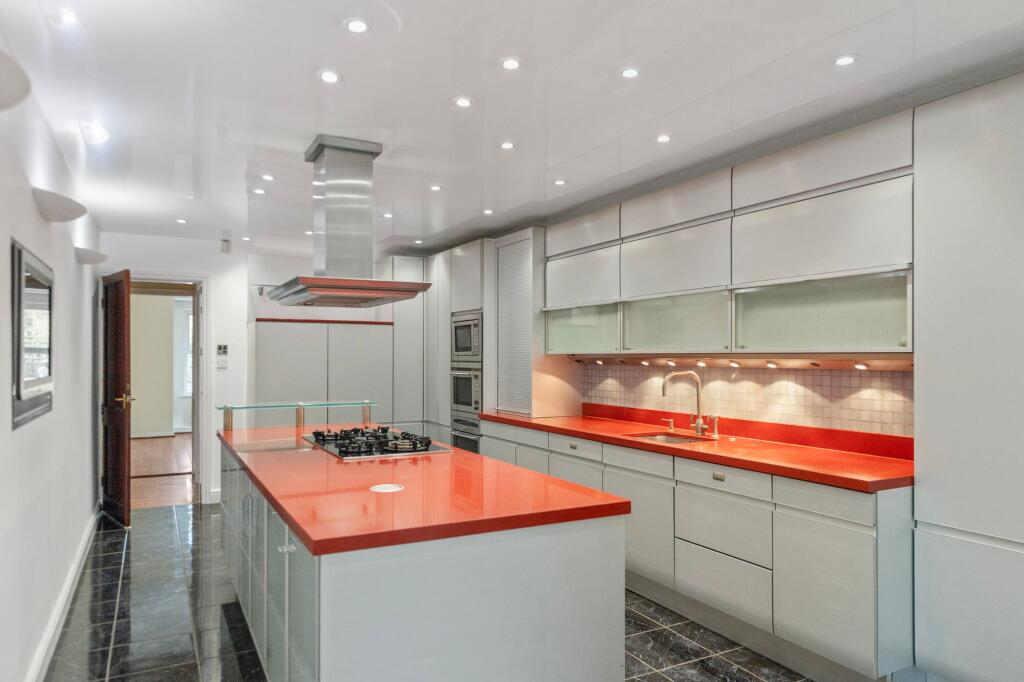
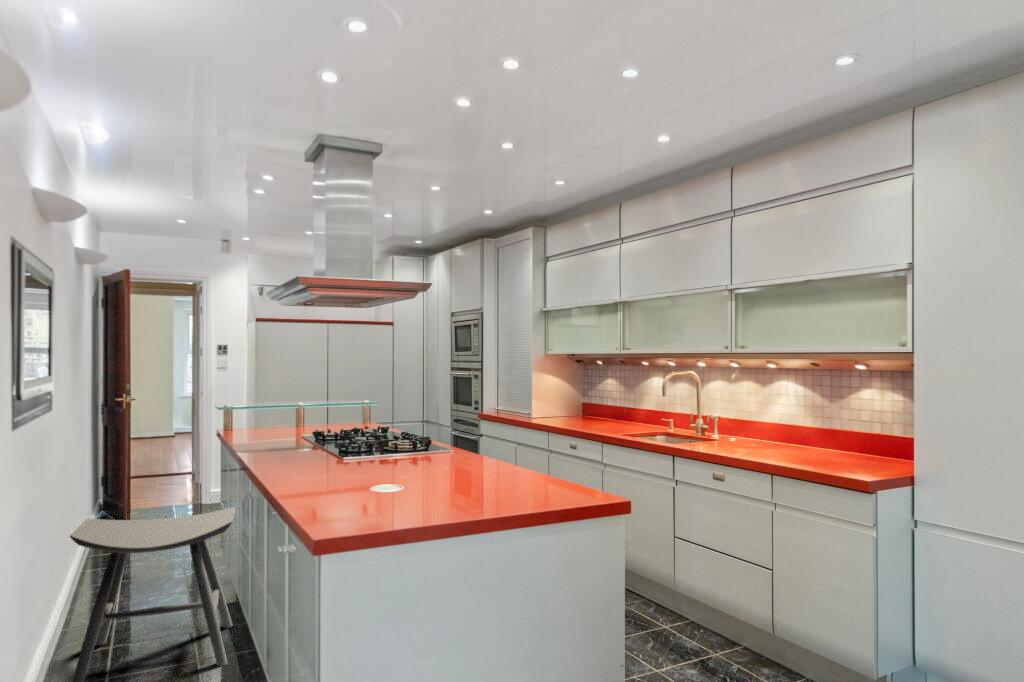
+ stool (159, 606)
